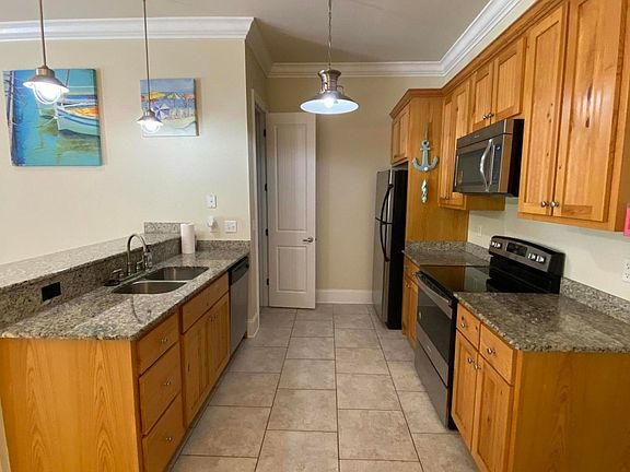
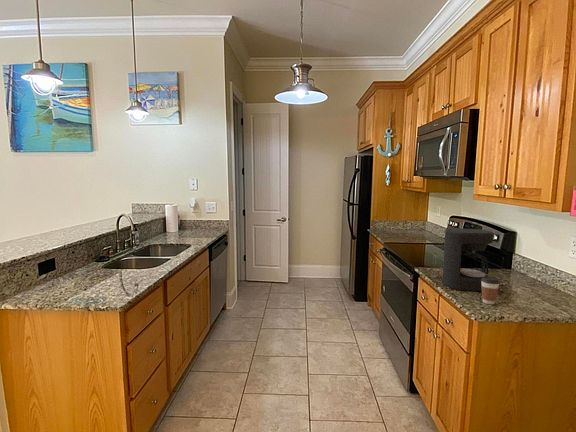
+ coffee maker (467, 256)
+ coffee cup (489, 290)
